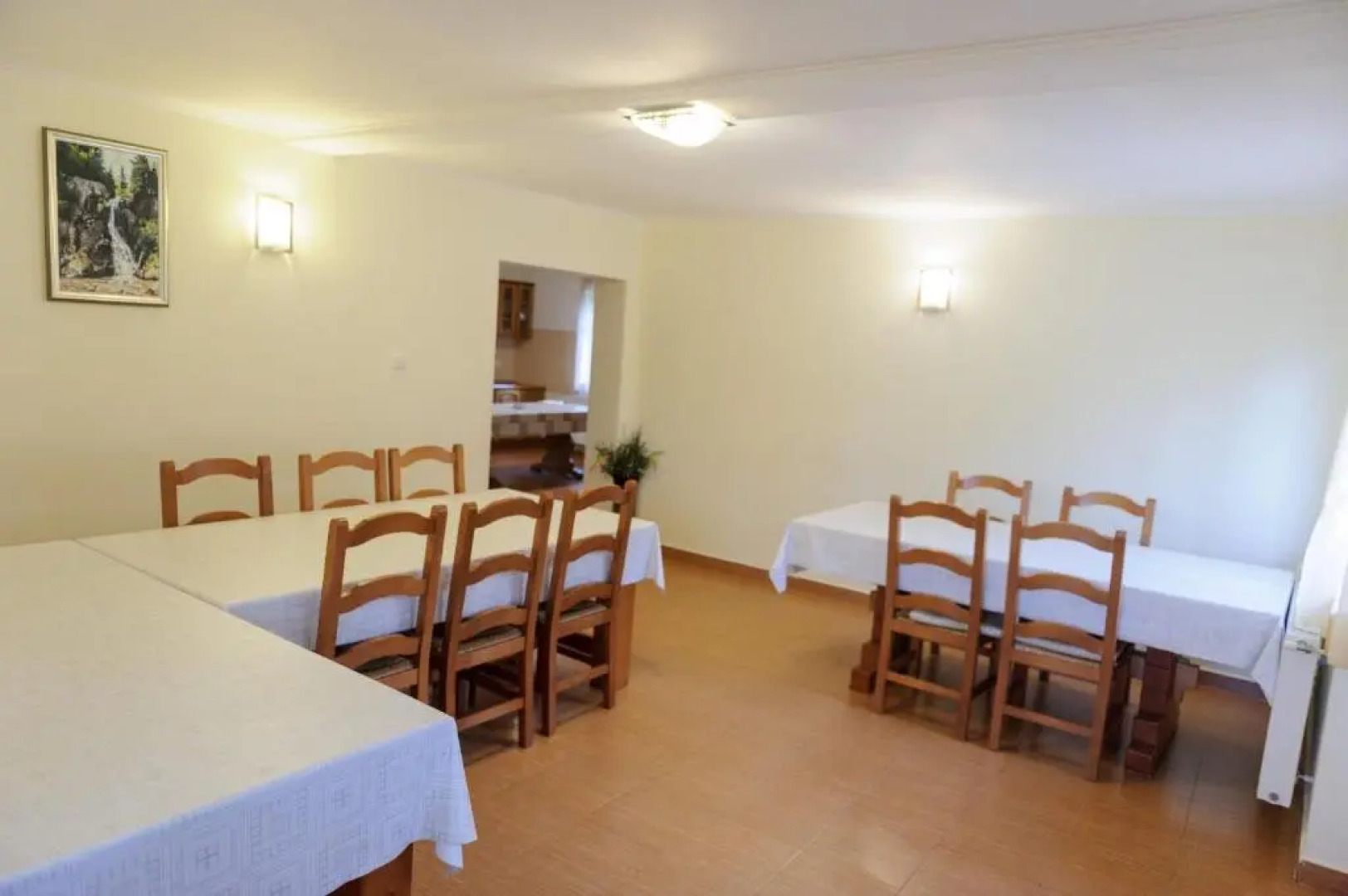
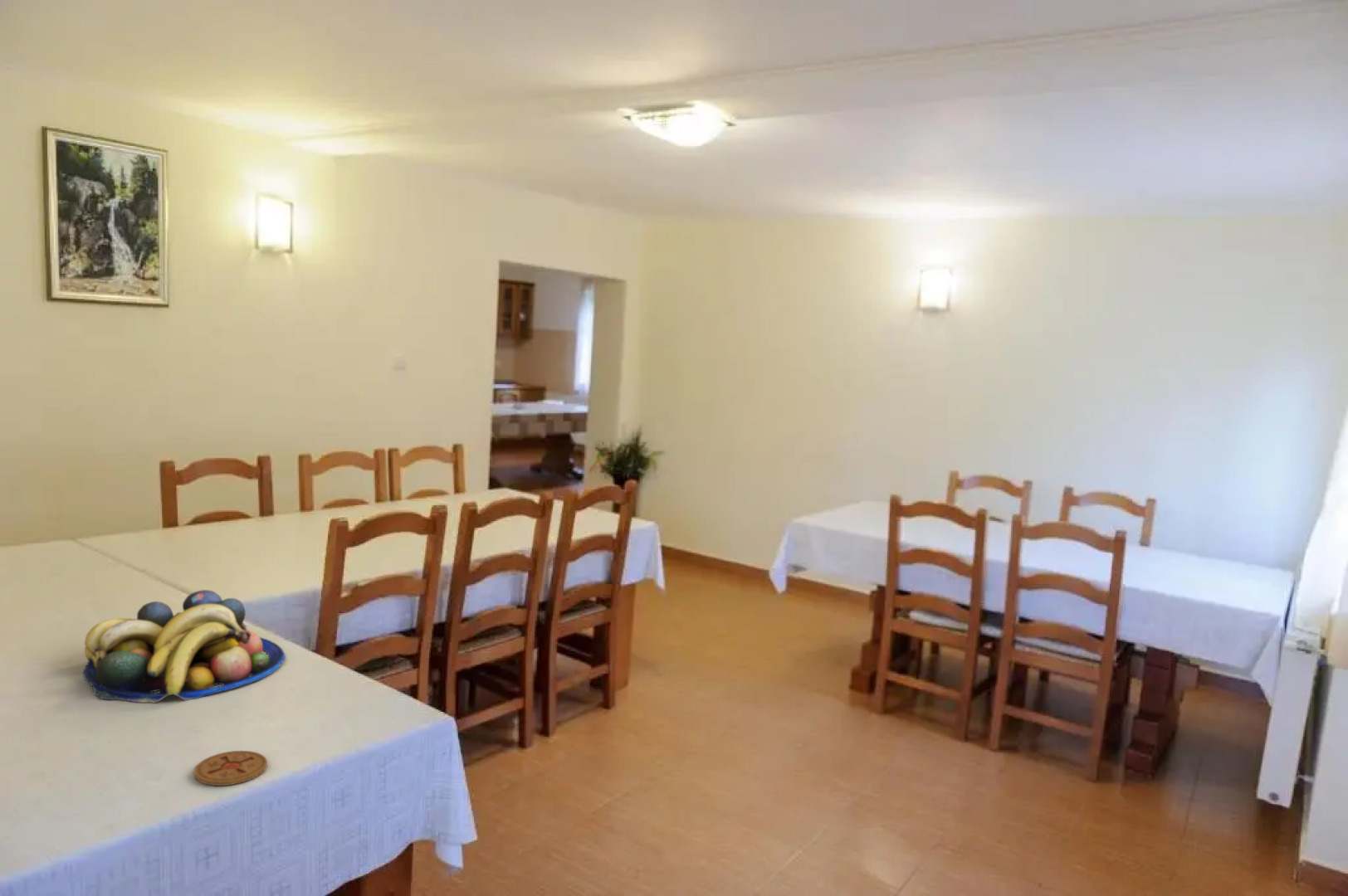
+ coaster (231, 767)
+ fruit bowl (189, 634)
